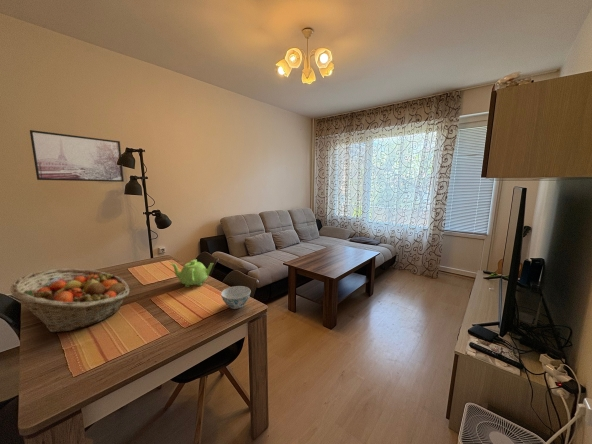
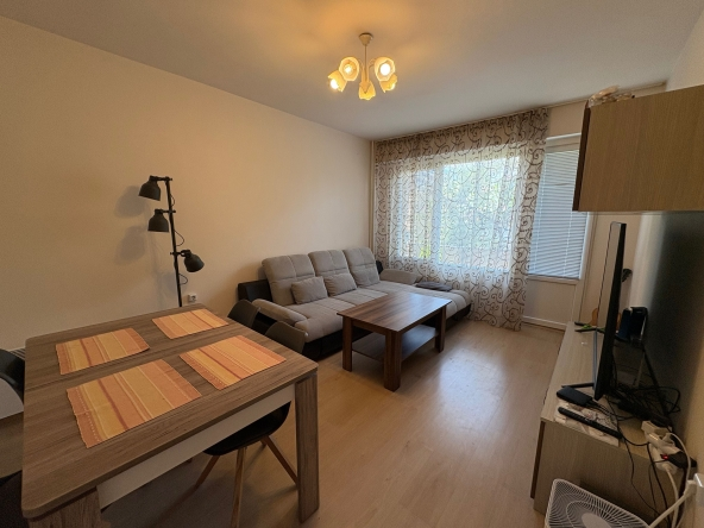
- fruit basket (78, 292)
- teapot (192, 272)
- chinaware (236, 298)
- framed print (82, 158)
